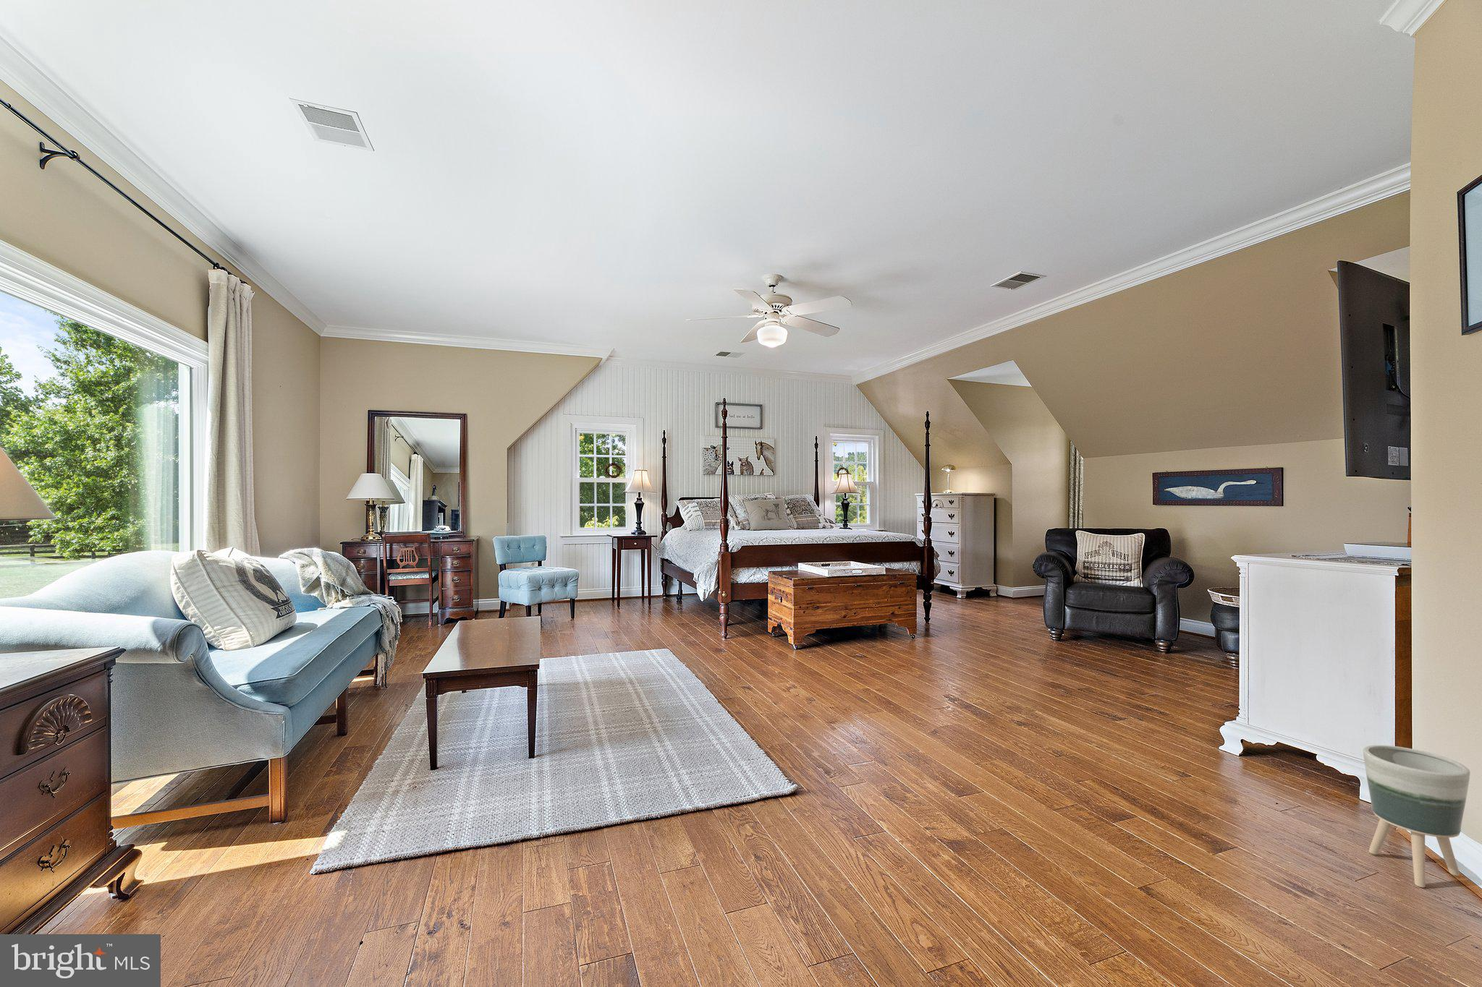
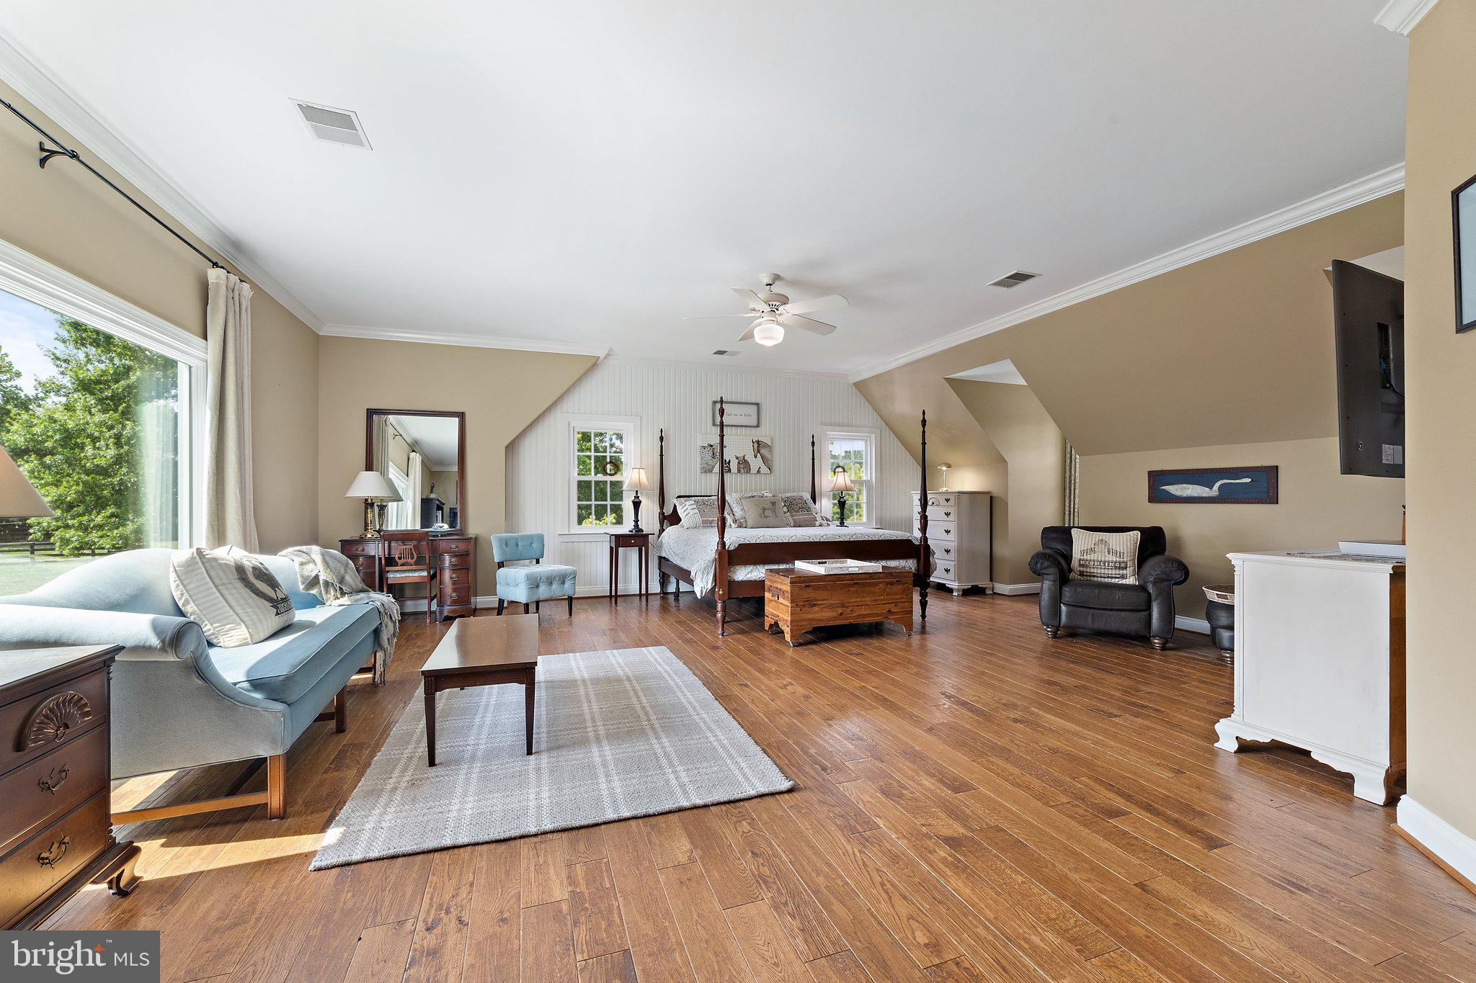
- planter (1414, 815)
